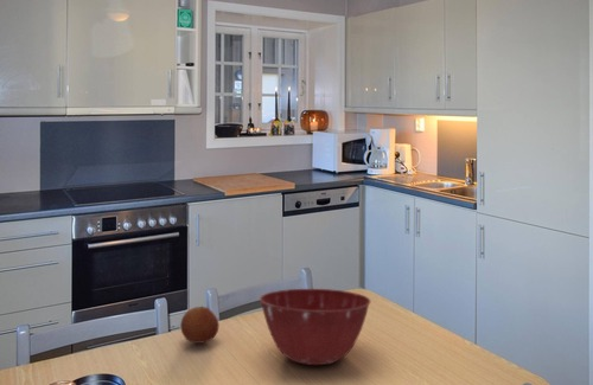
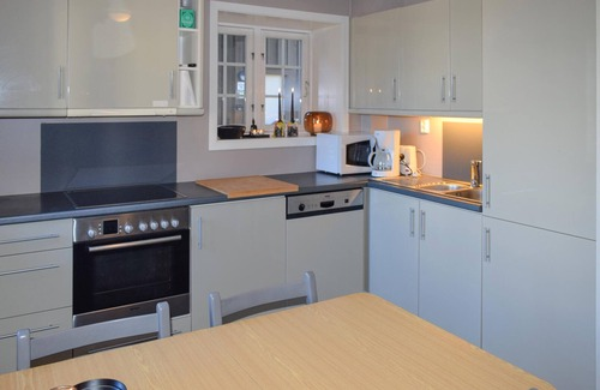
- fruit (199, 323)
- mixing bowl (314, 327)
